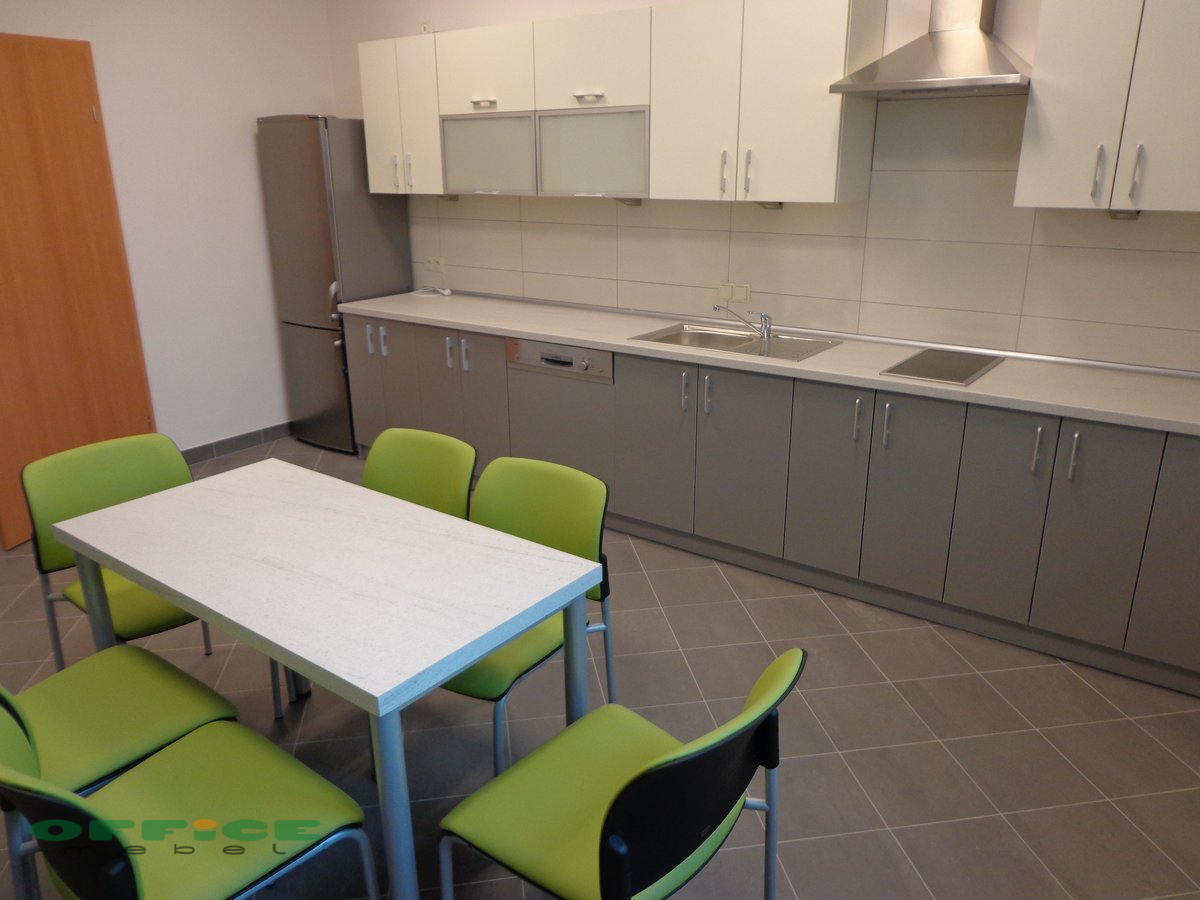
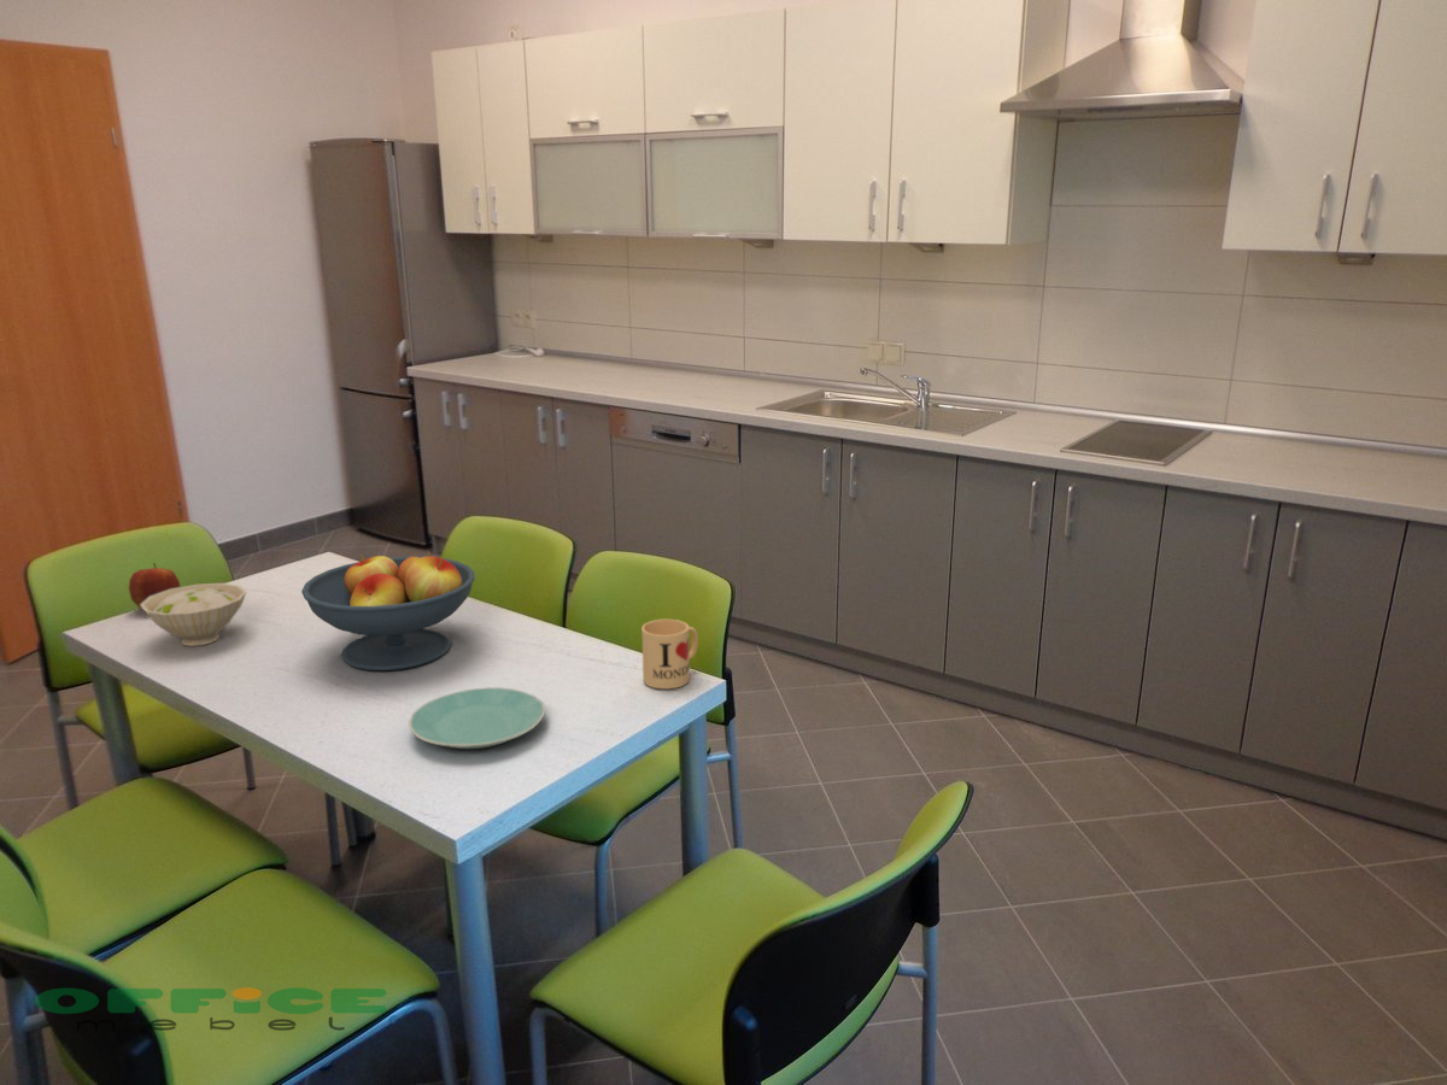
+ bowl (197, 616)
+ apple (153, 586)
+ mug (673, 651)
+ plate (478, 721)
+ fruit bowl (392, 603)
